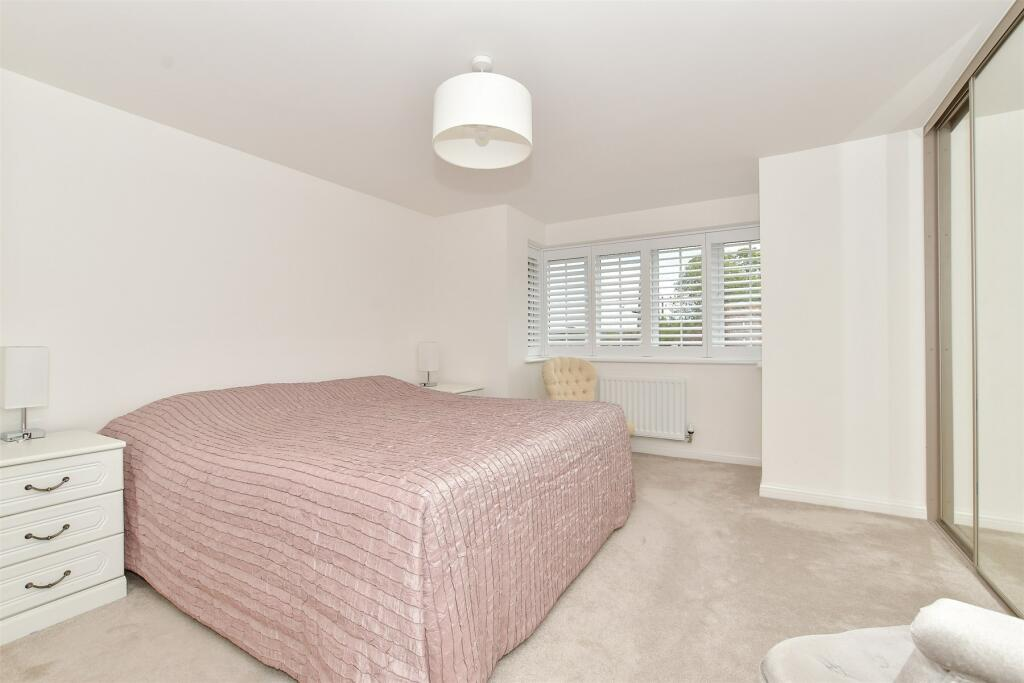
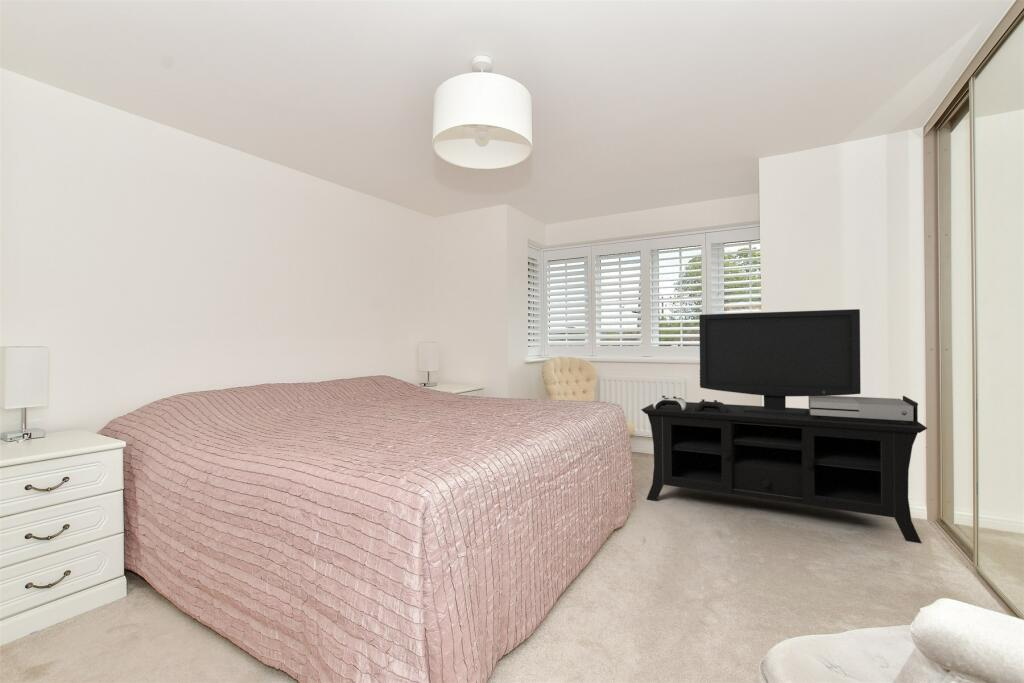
+ media console (767, 410)
